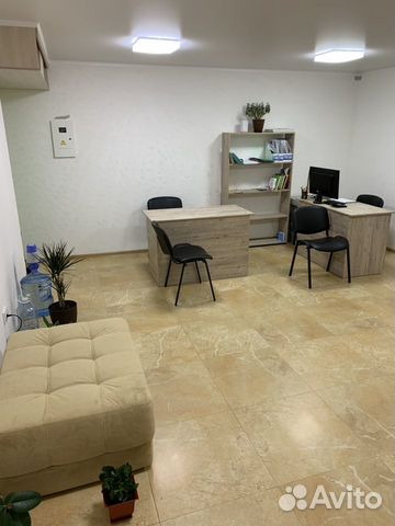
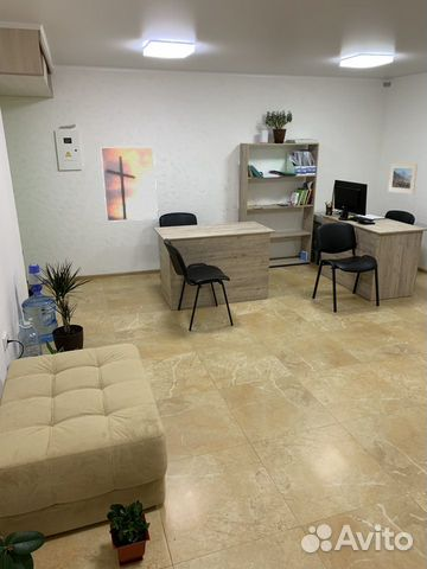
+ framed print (402, 178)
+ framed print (129, 184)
